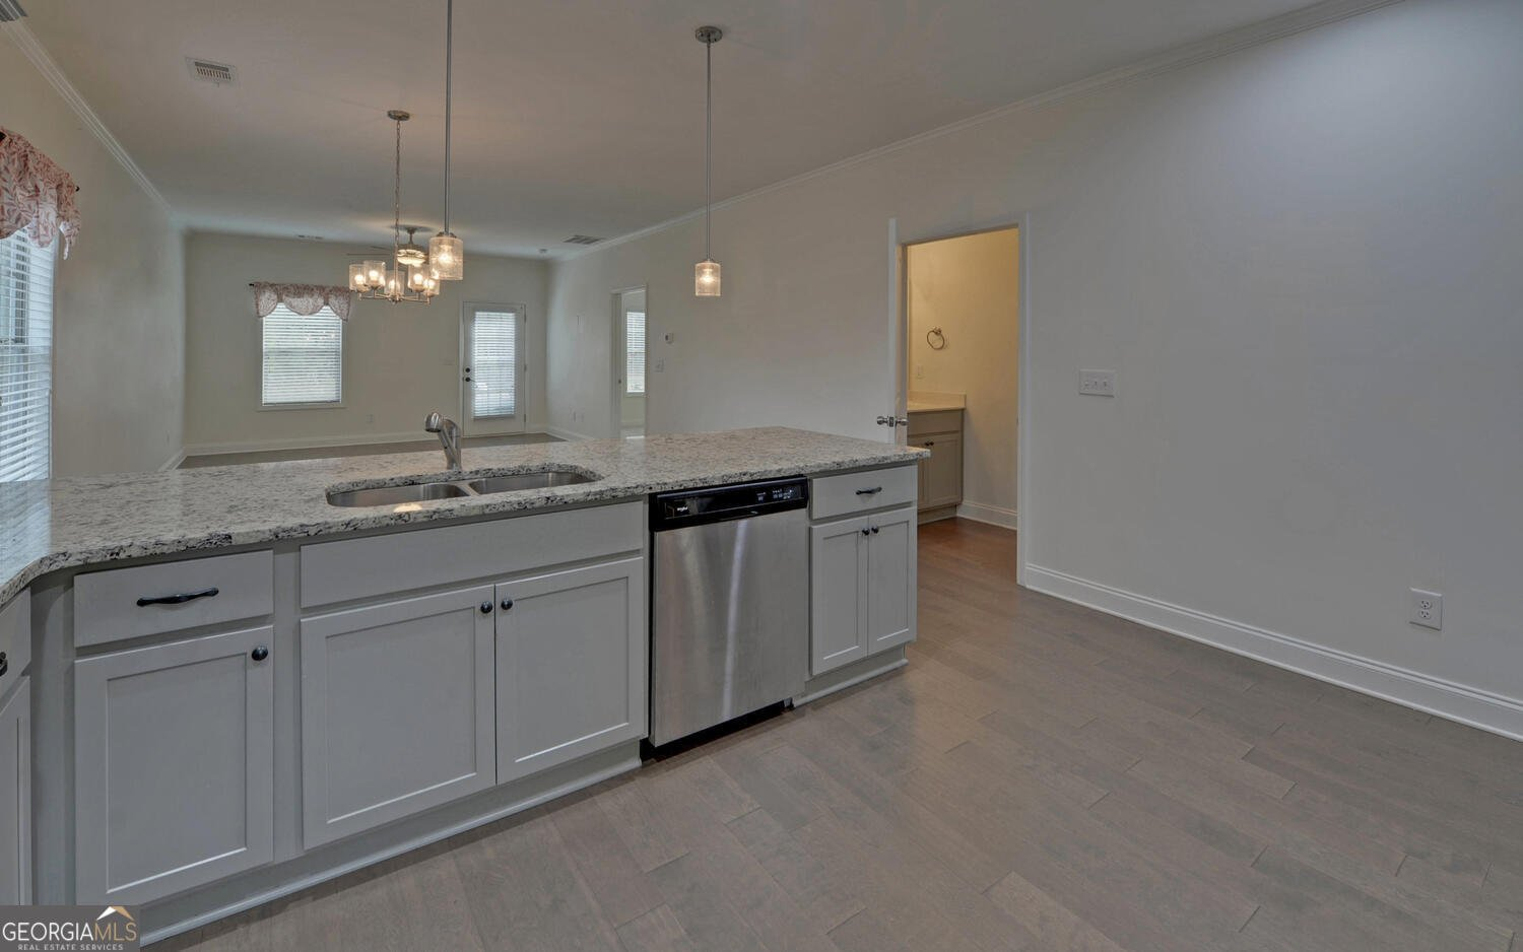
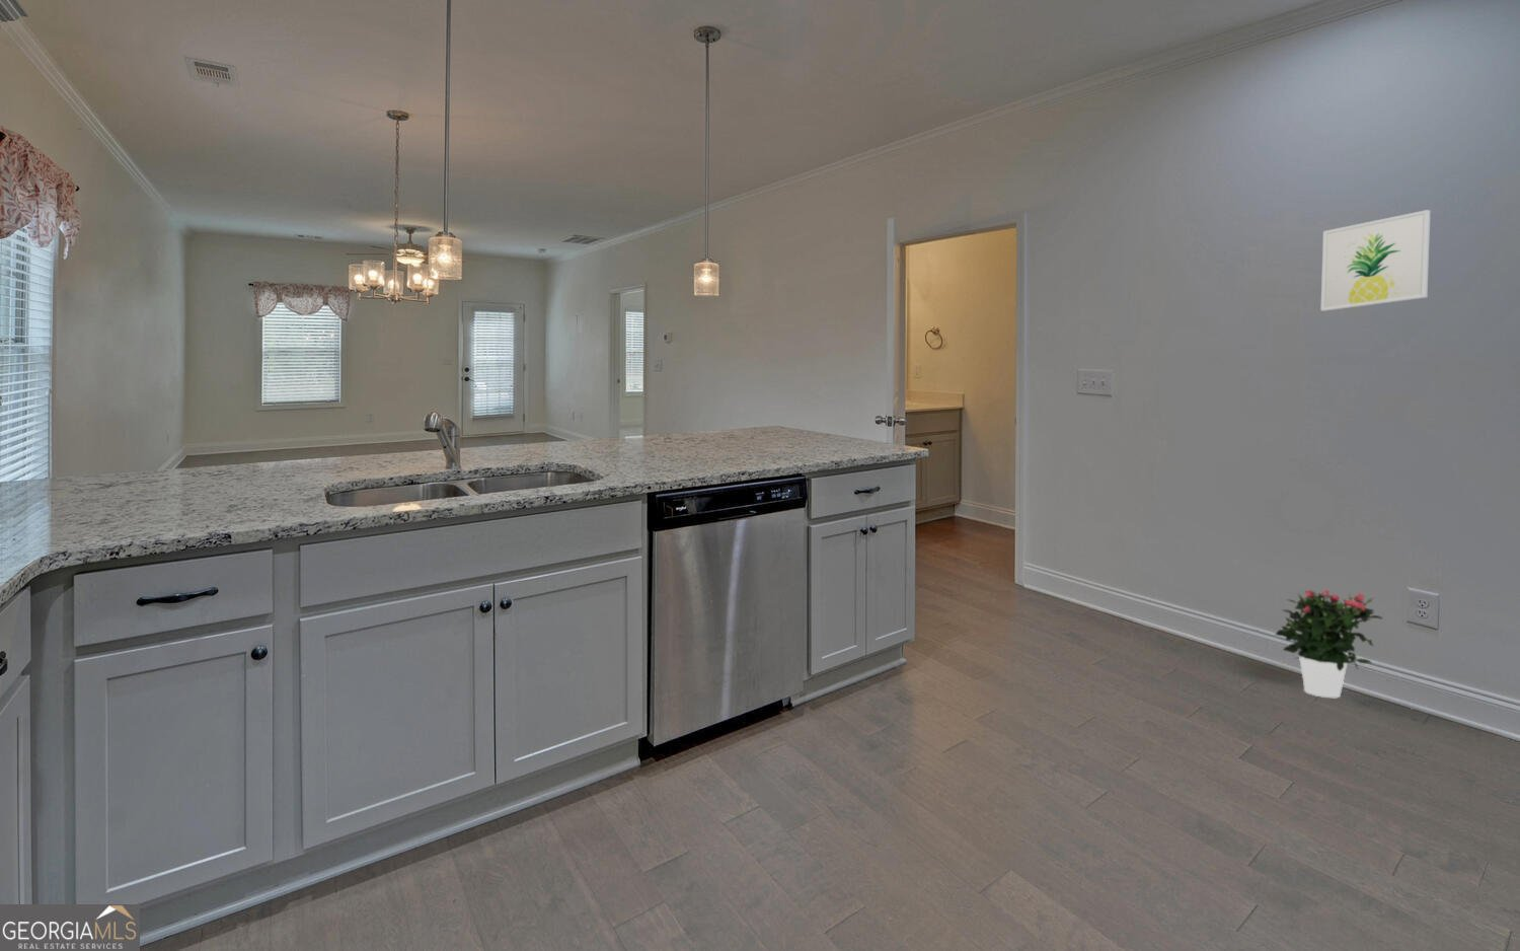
+ wall art (1372, 263)
+ potted flower (1326, 642)
